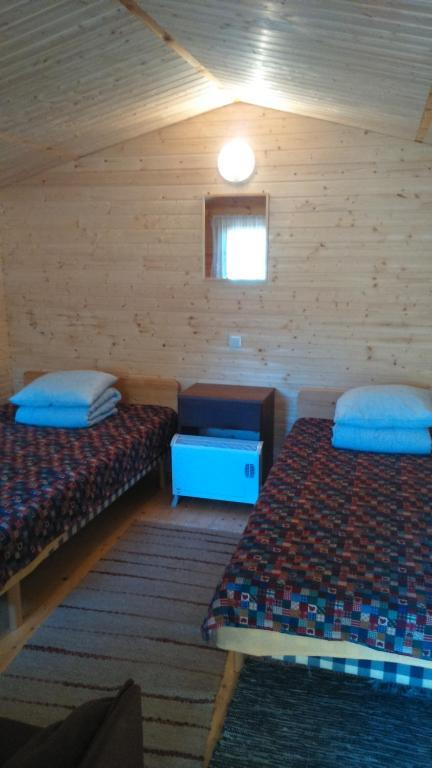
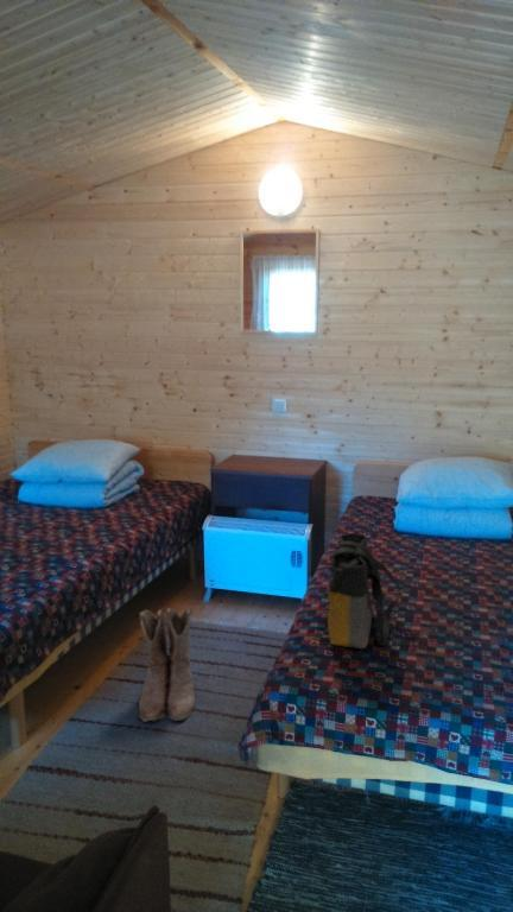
+ boots (166, 658)
+ tote bag (361, 588)
